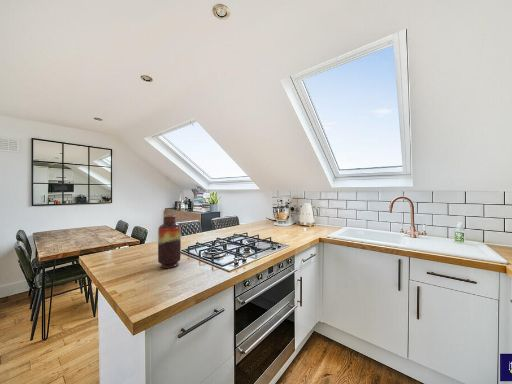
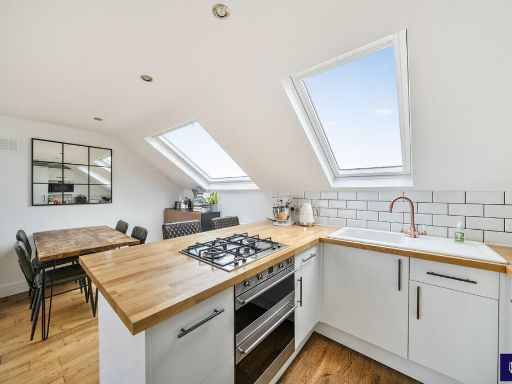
- vase (169, 240)
